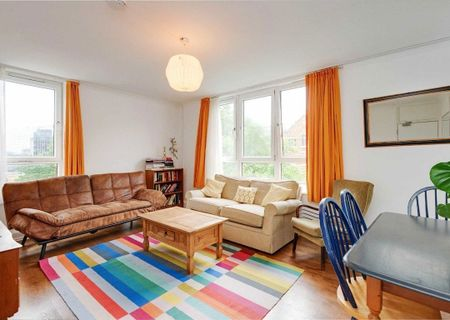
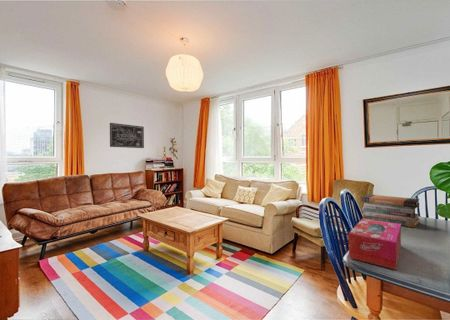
+ book stack (389, 209)
+ tissue box (376, 239)
+ wall art (127, 136)
